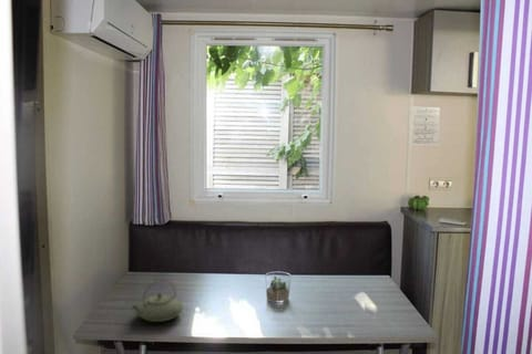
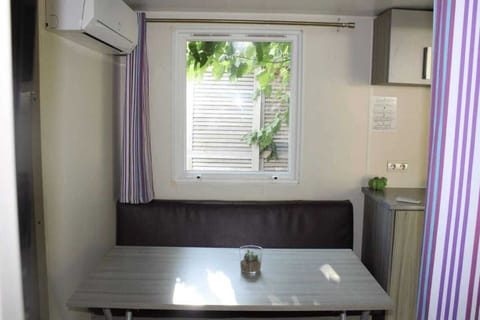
- teapot (156, 299)
